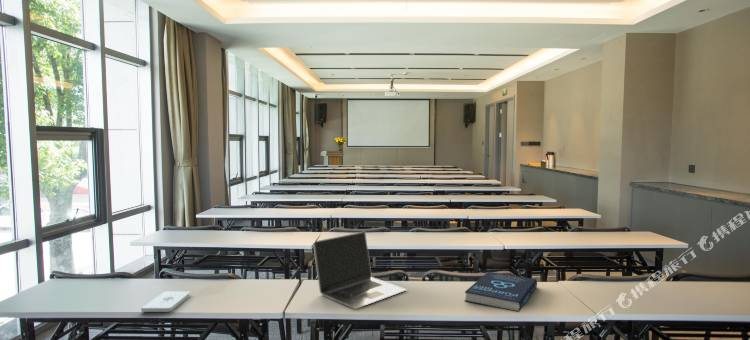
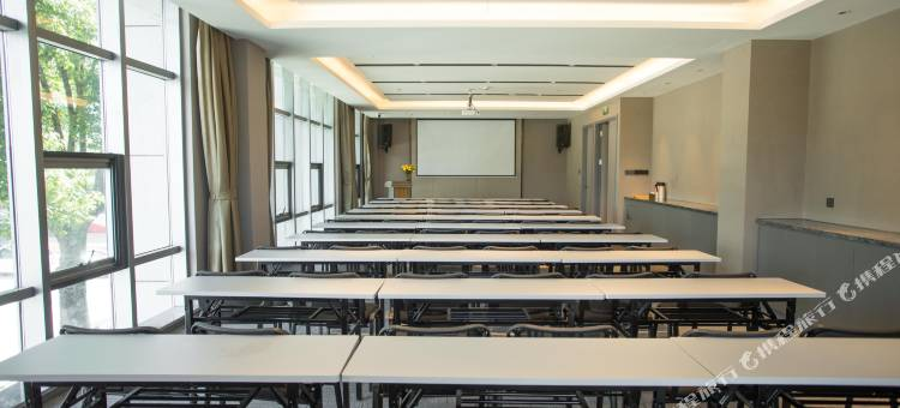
- laptop (360, 266)
- notepad (167, 301)
- book (502, 289)
